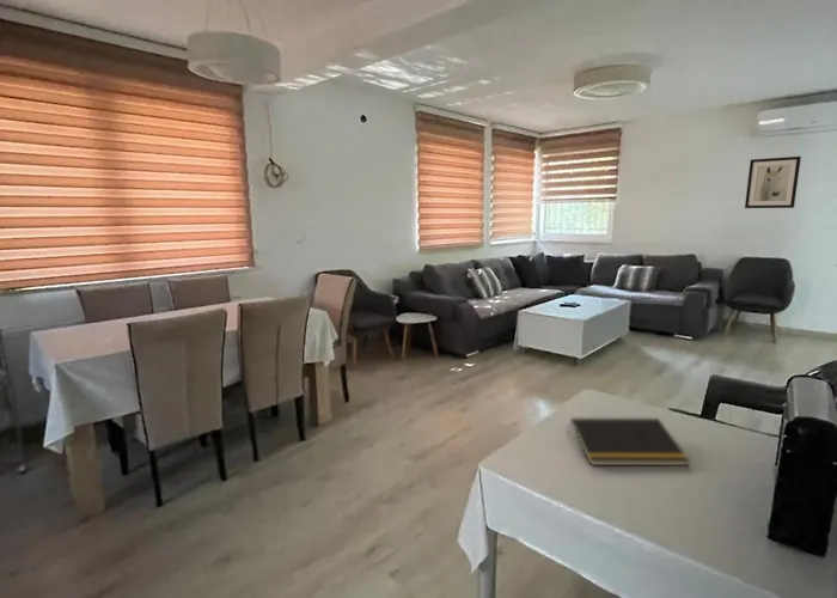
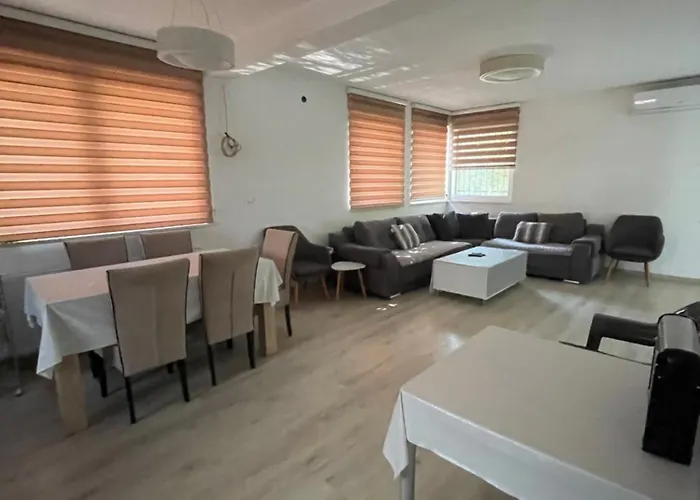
- wall art (771, 183)
- notepad (627, 440)
